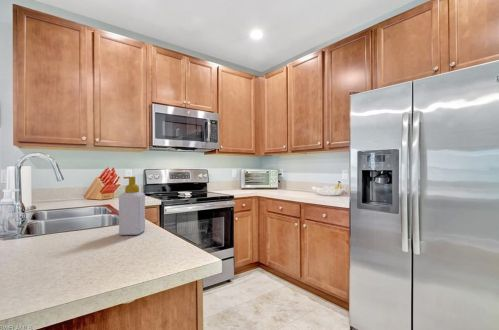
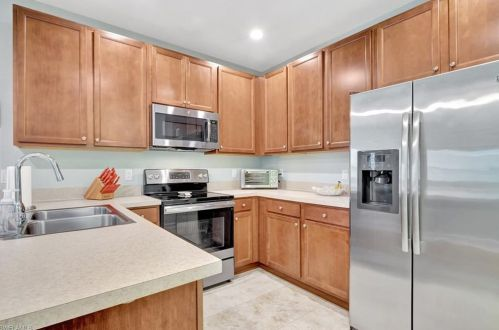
- soap bottle (132, 204)
